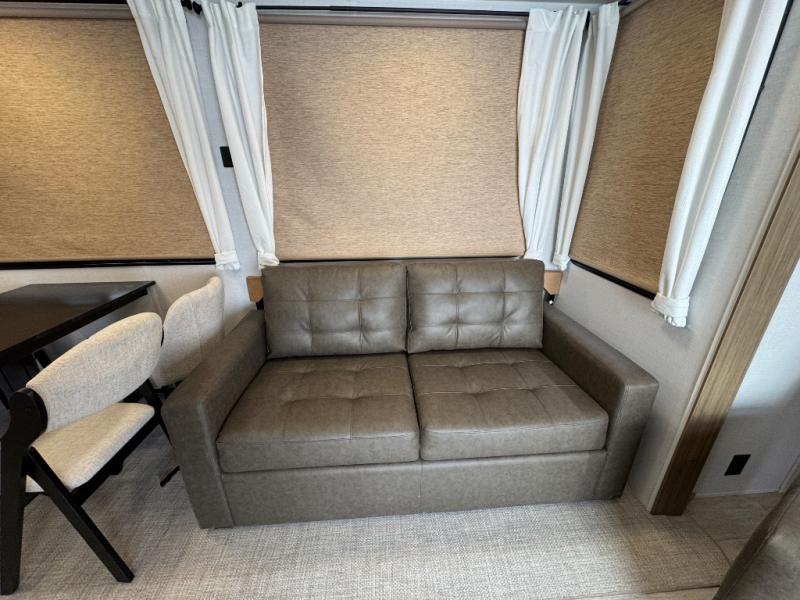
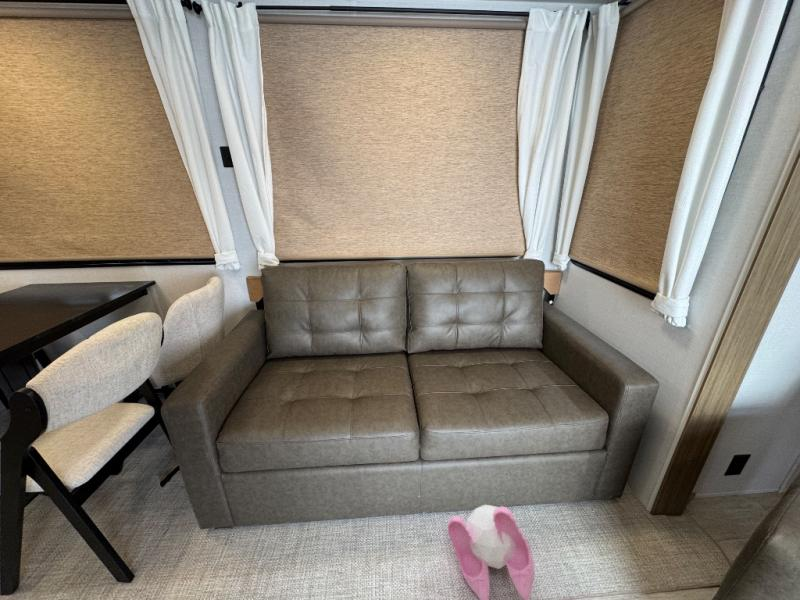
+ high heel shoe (488, 540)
